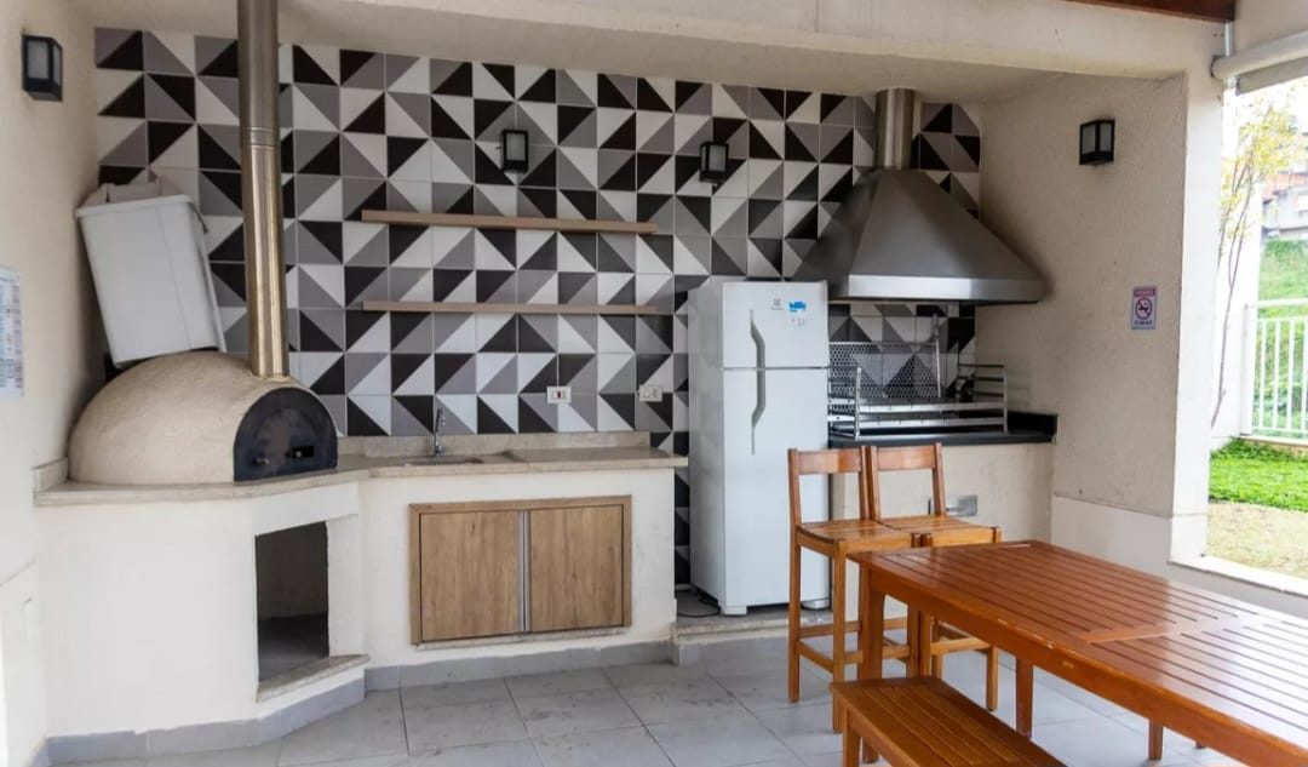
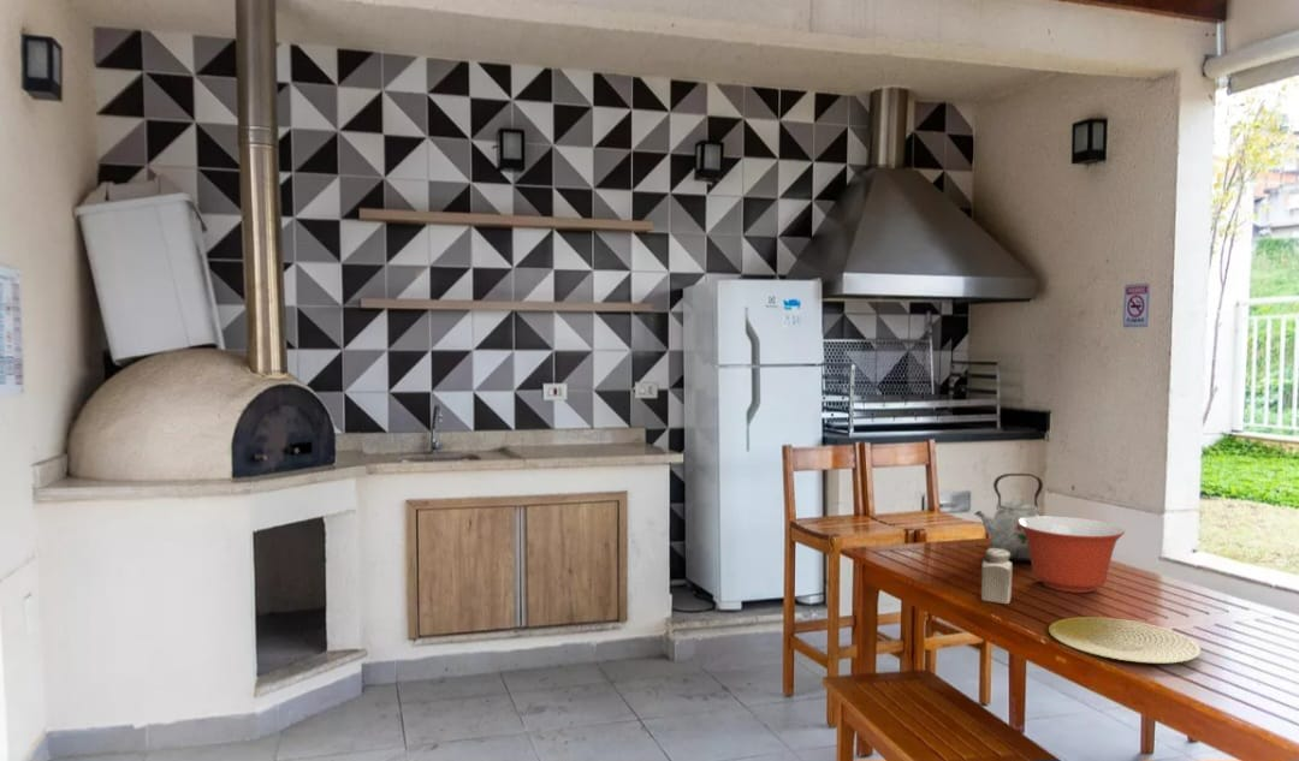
+ mixing bowl (1069, 555)
+ salt shaker (996, 573)
+ plate (1121, 640)
+ kettle (1008, 516)
